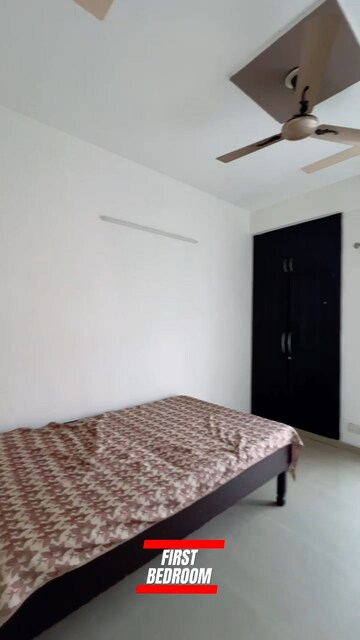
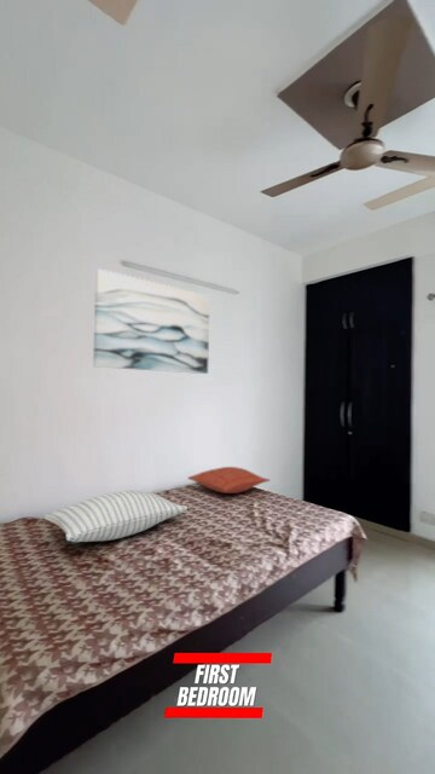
+ pillow (227, 479)
+ wall art (157, 327)
+ pillow (117, 514)
